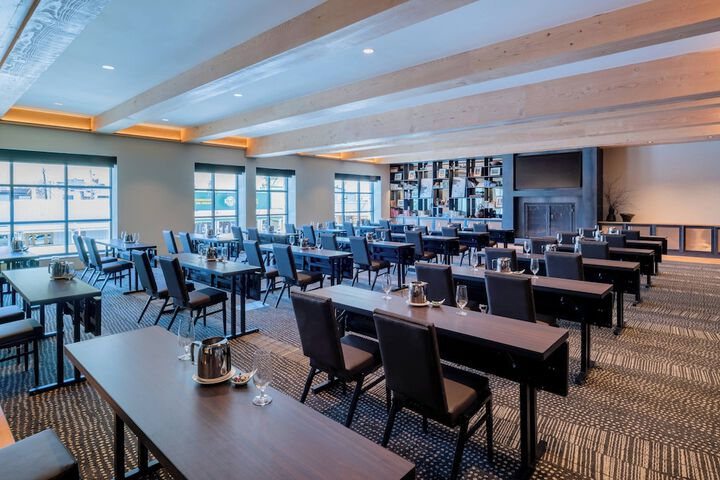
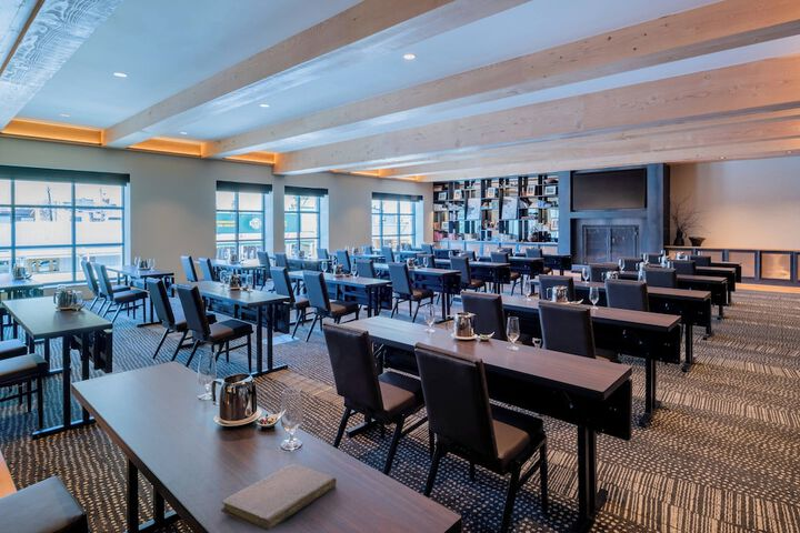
+ notebook (281, 493)
